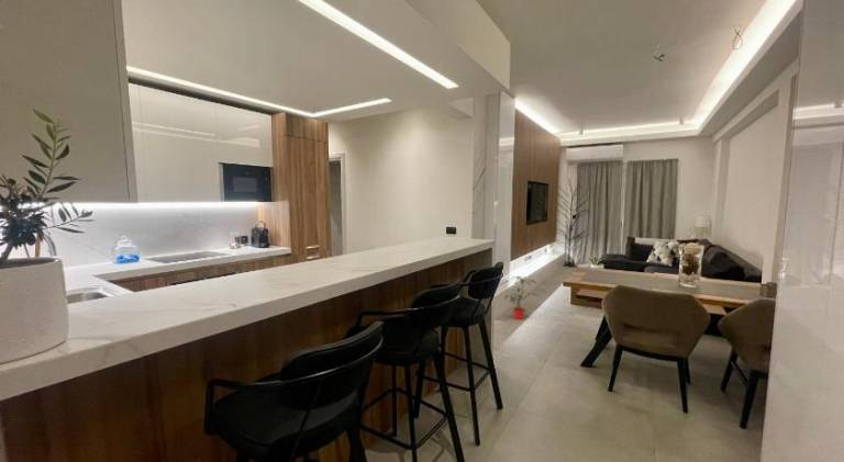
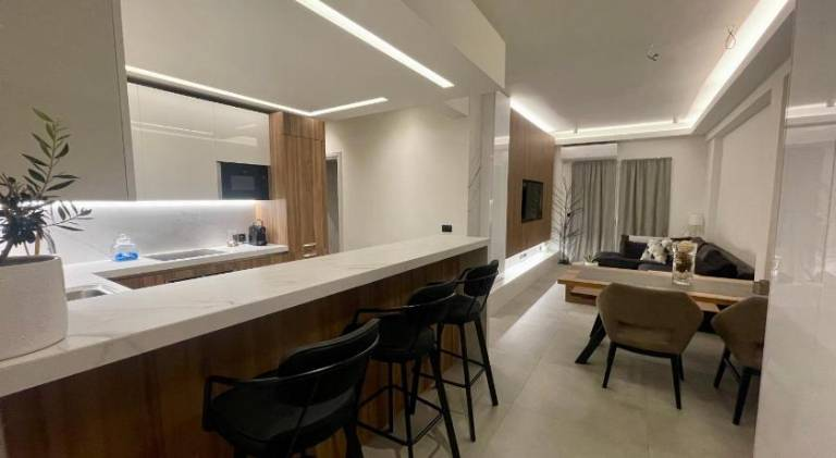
- potted plant (521, 297)
